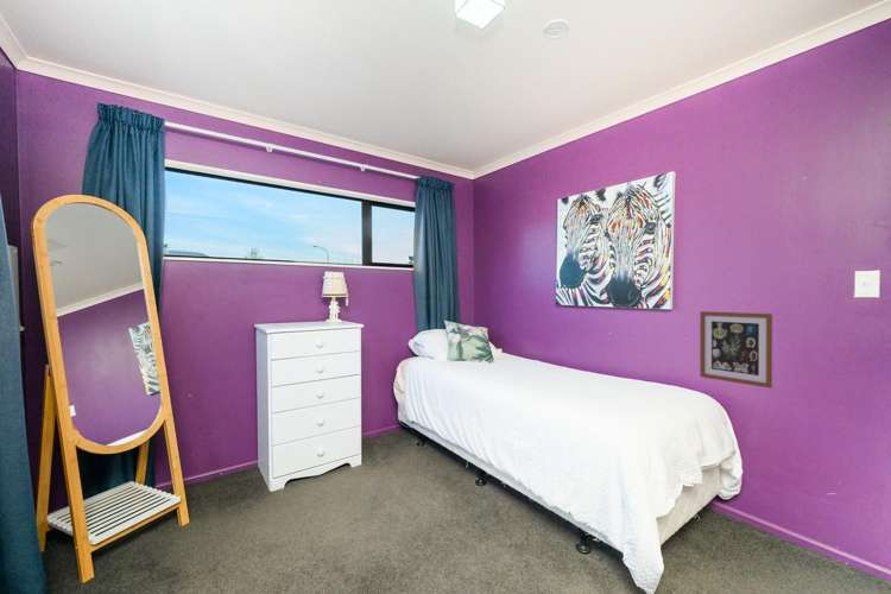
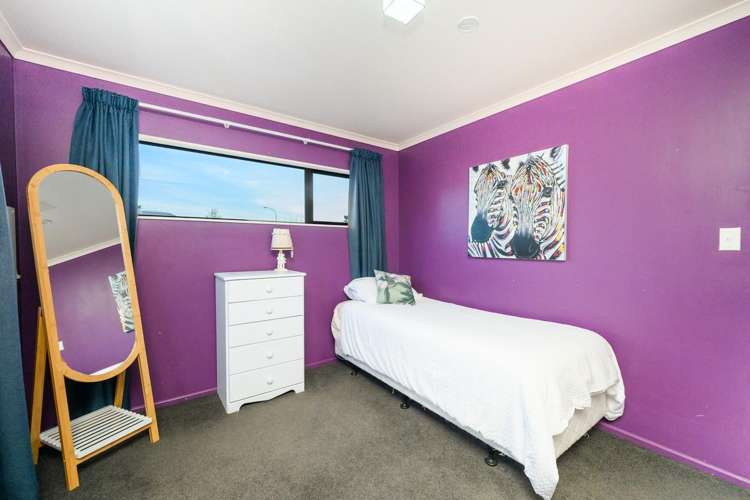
- wall art (733, 347)
